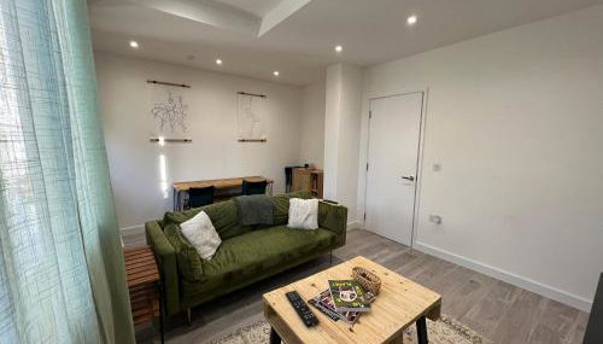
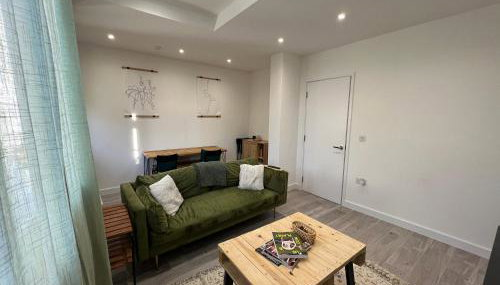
- remote control (300, 307)
